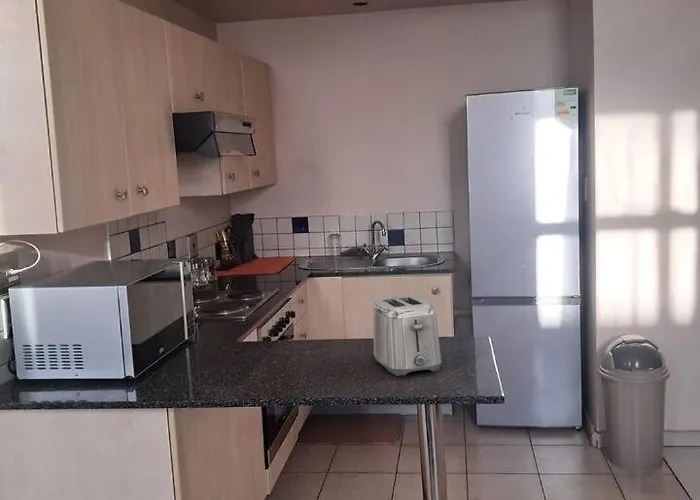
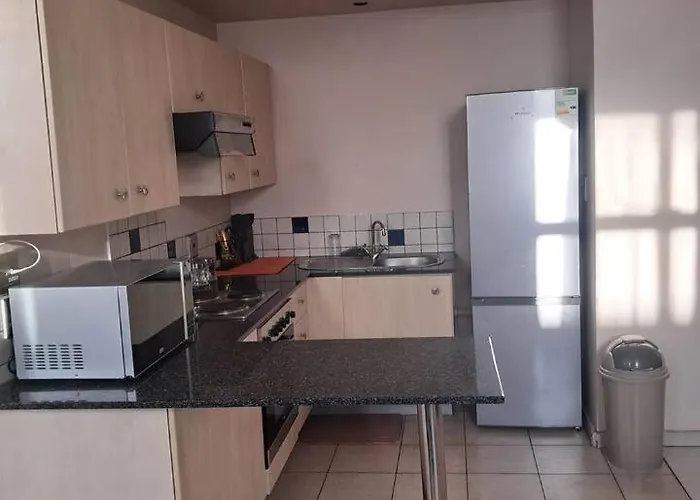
- toaster (404, 333)
